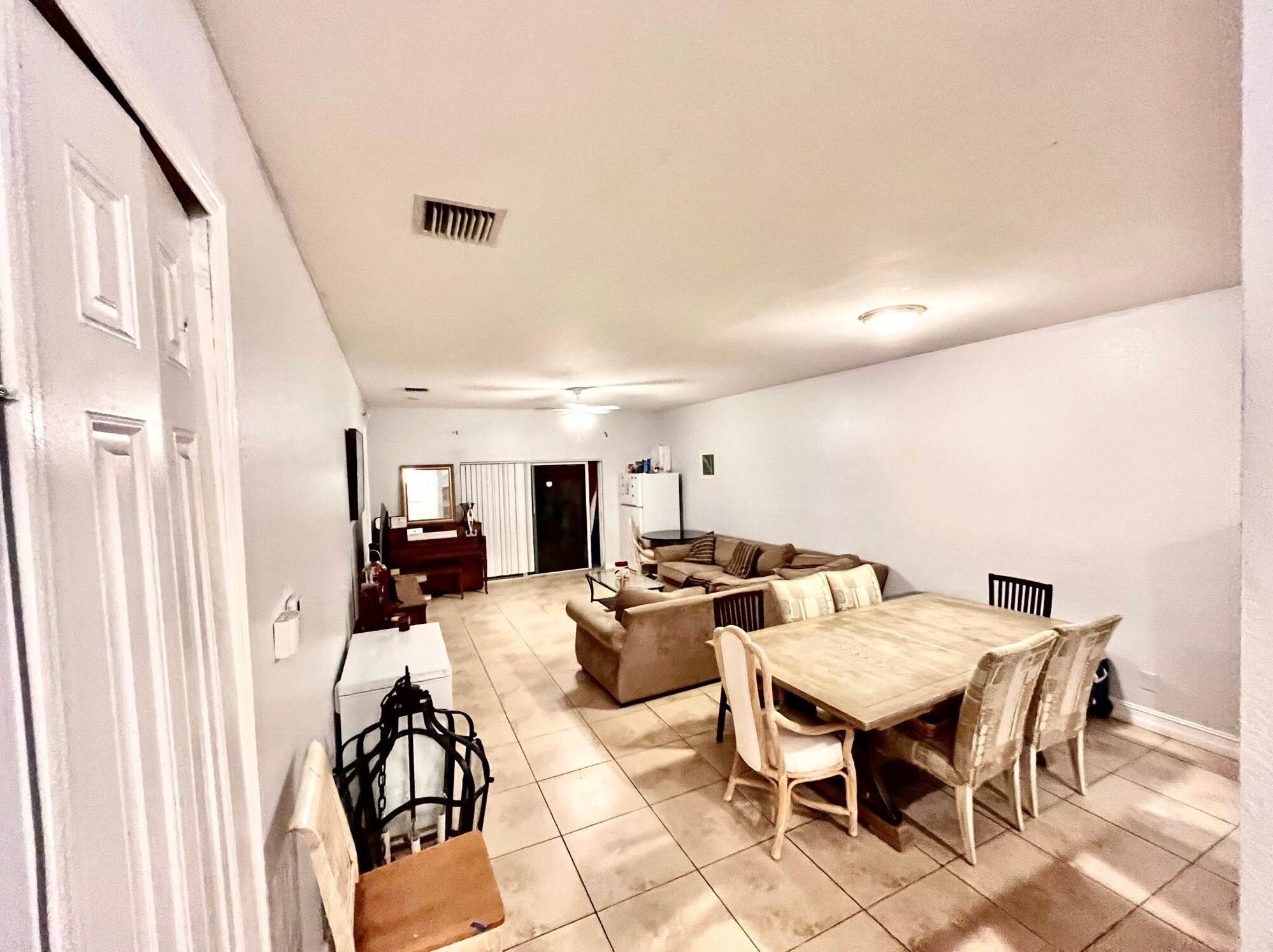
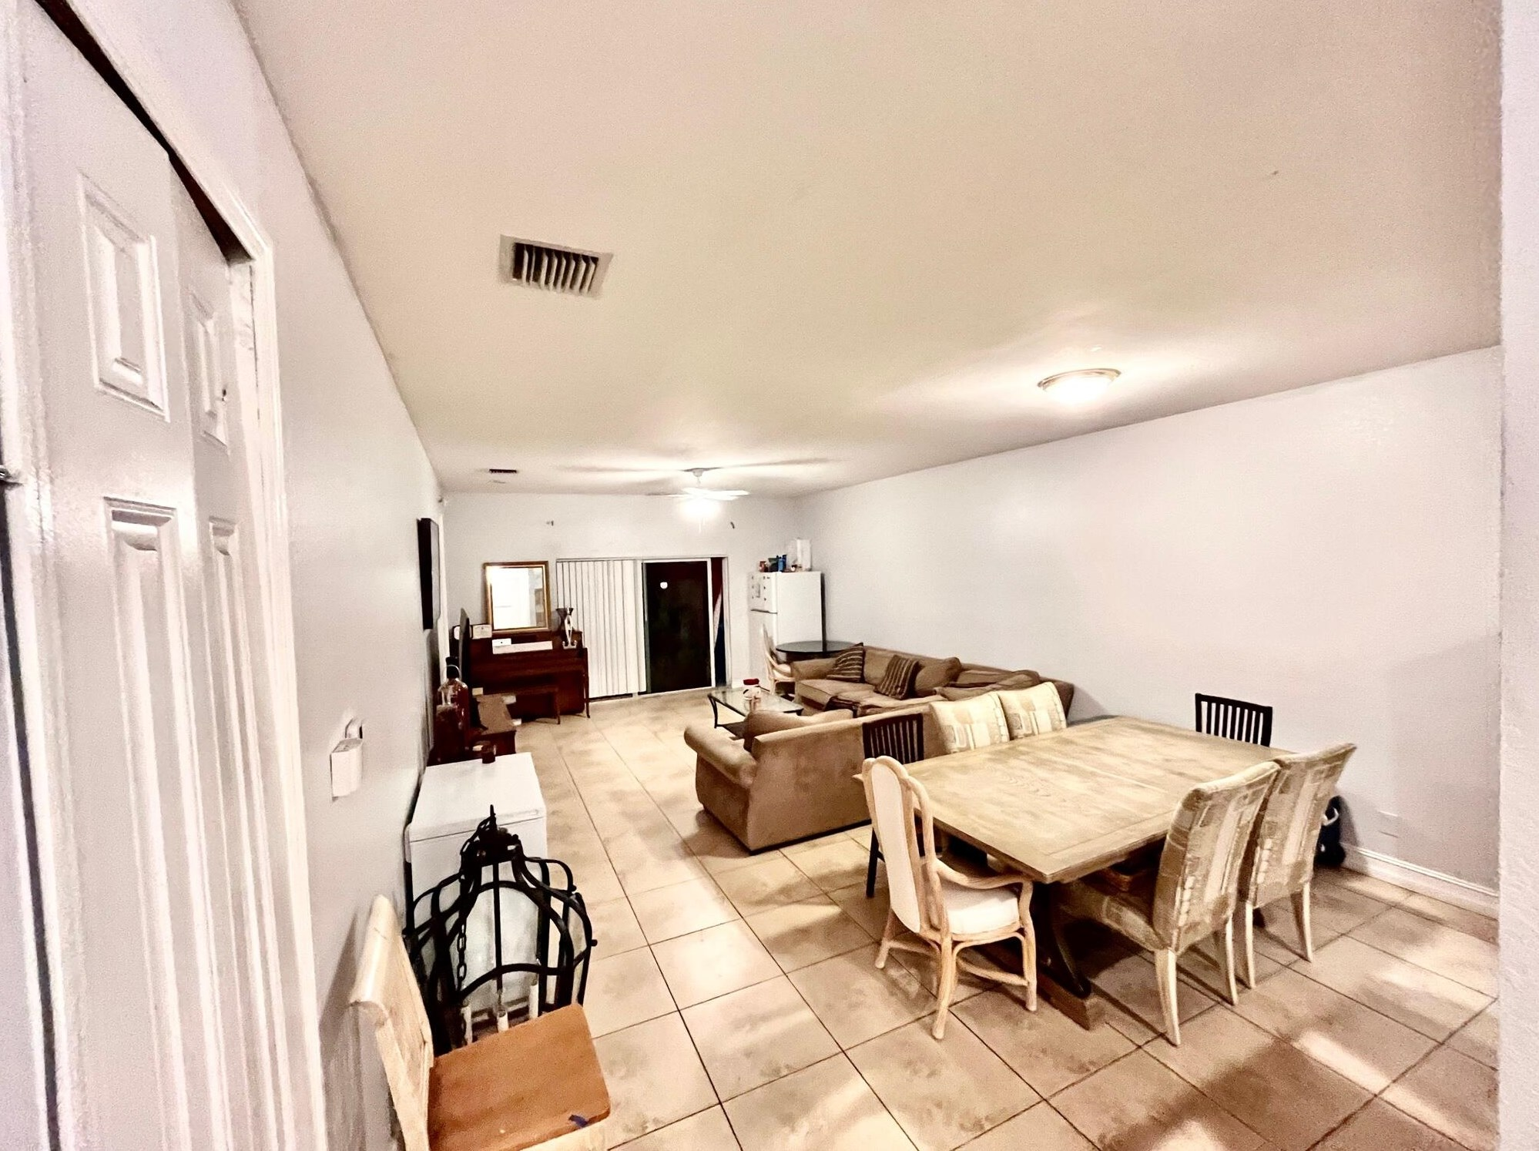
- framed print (708, 465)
